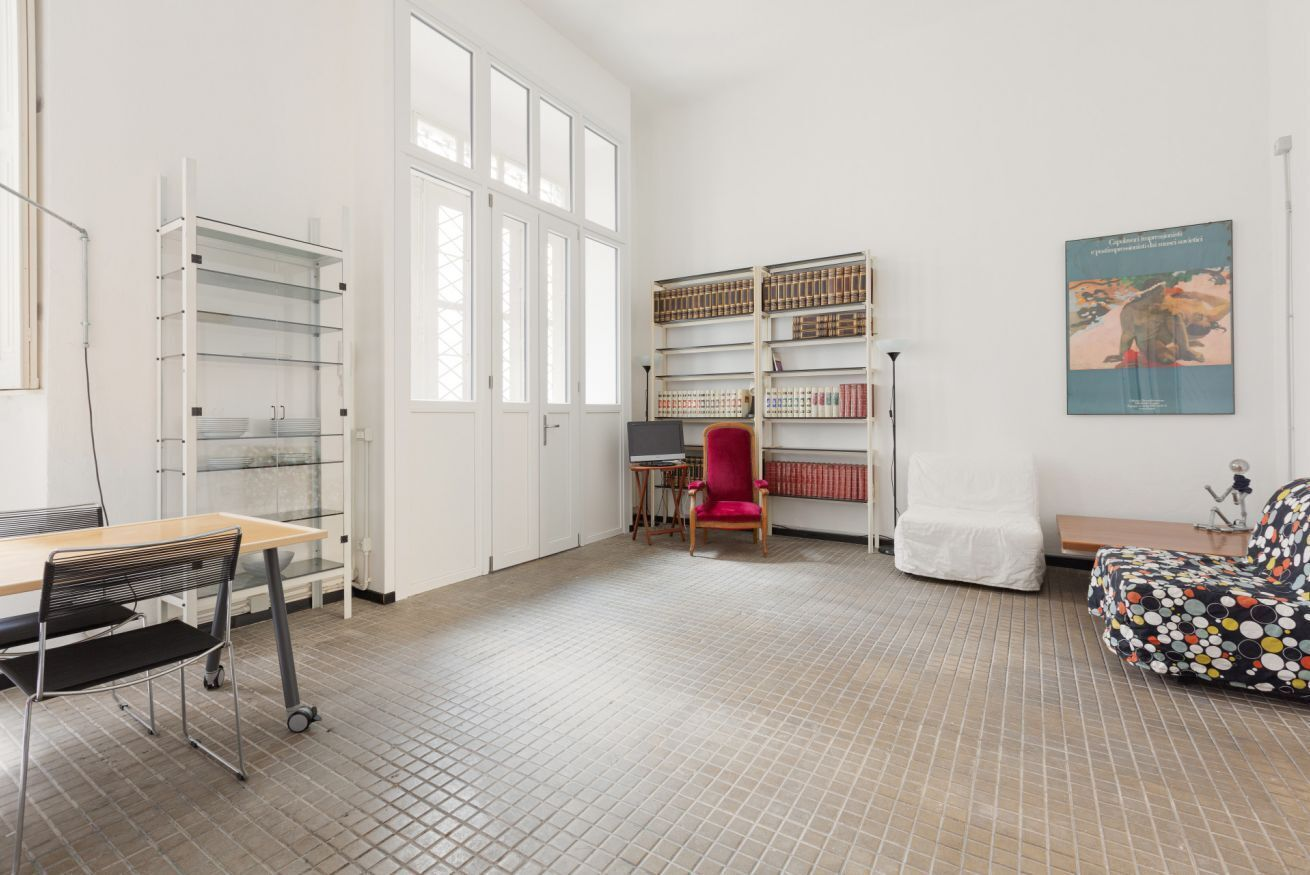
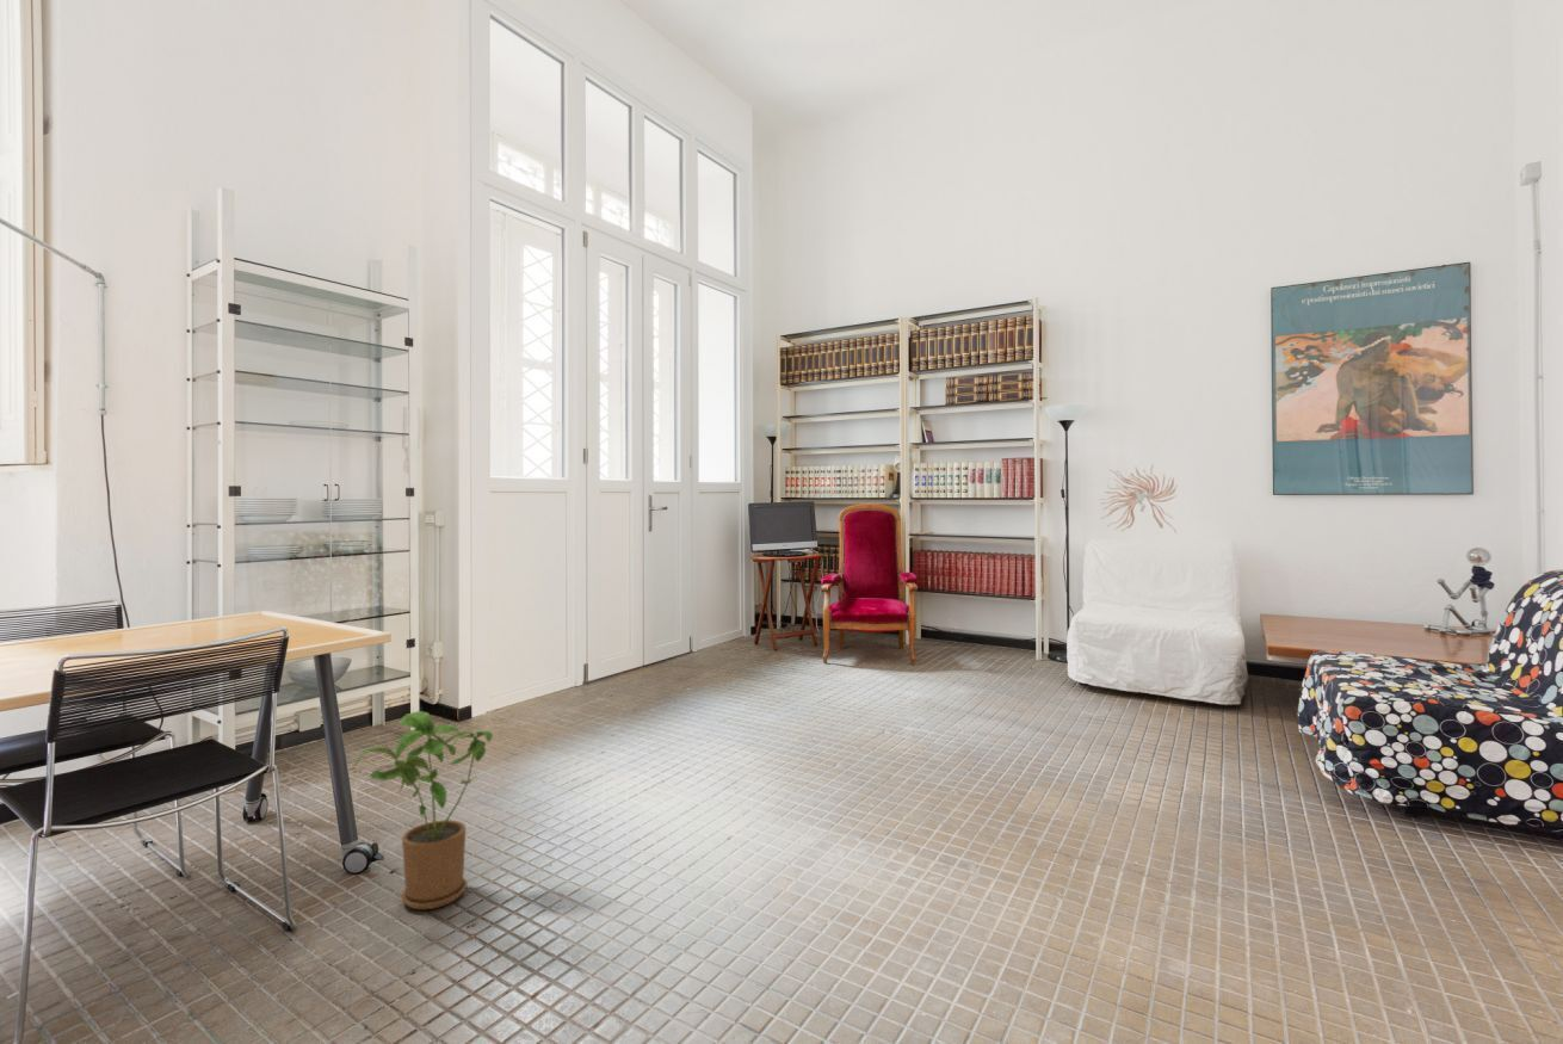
+ house plant (422, 803)
+ wall sculpture (1137, 499)
